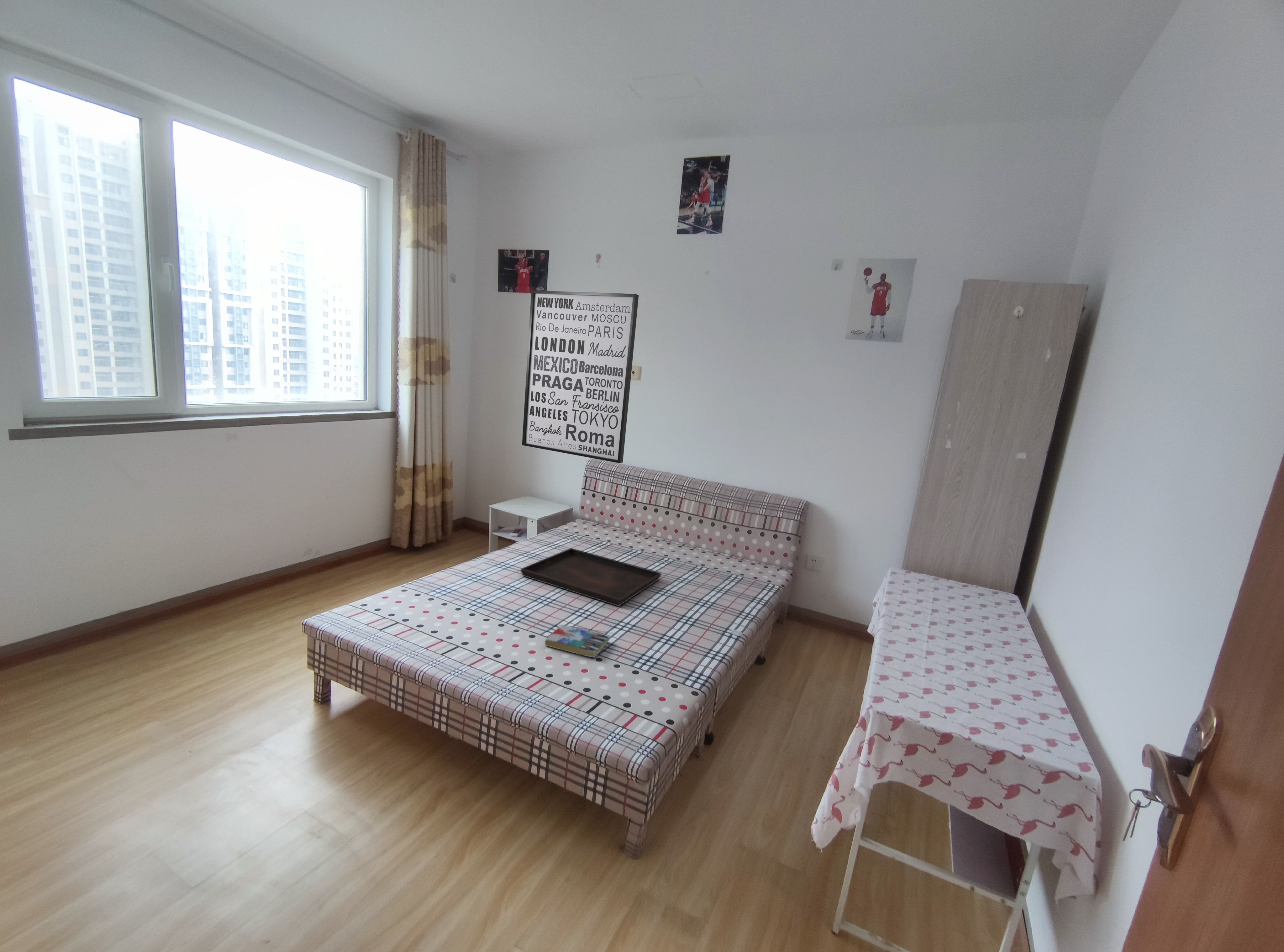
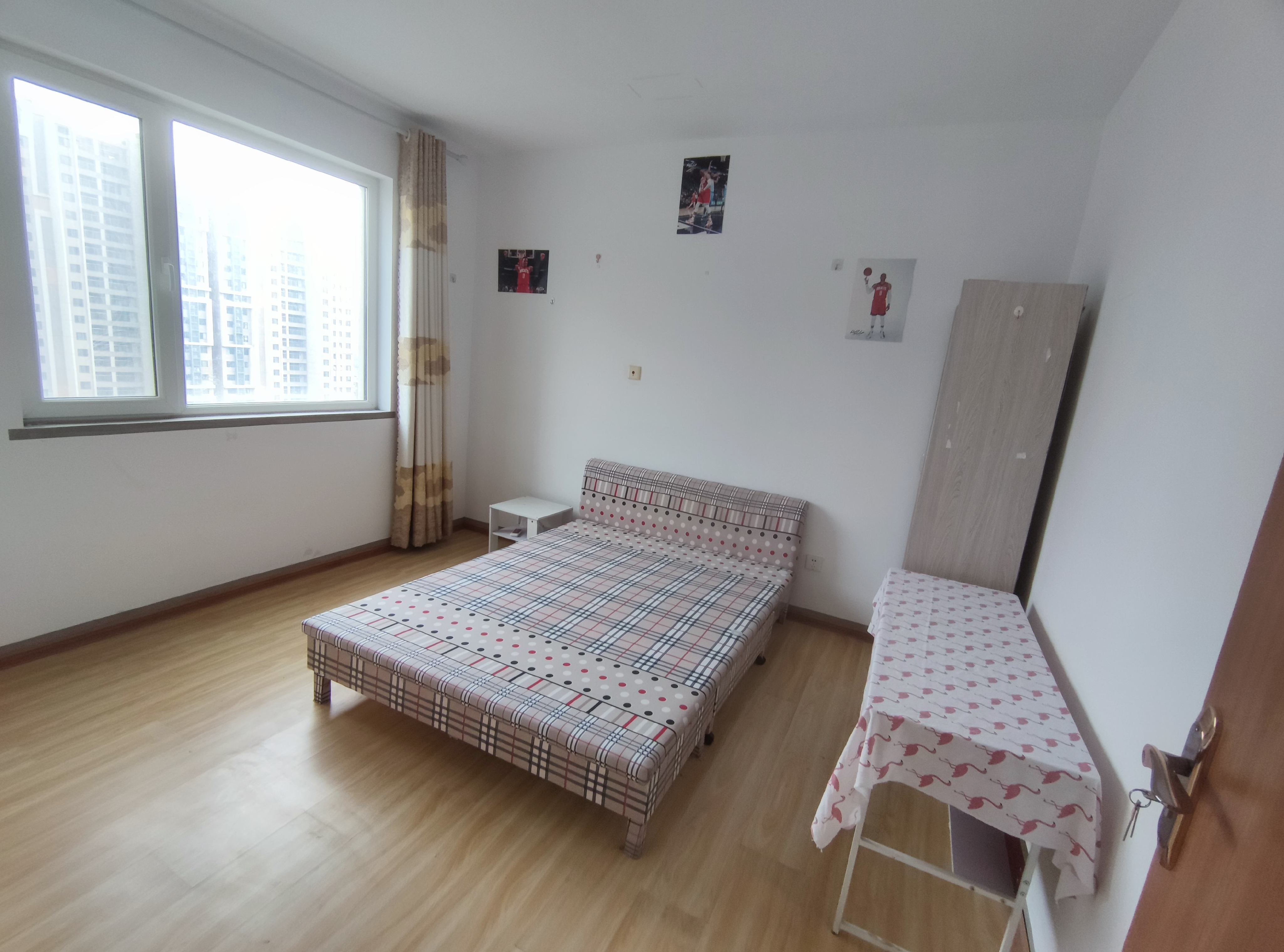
- serving tray (592, 574)
- wall art (576, 375)
- book (577, 640)
